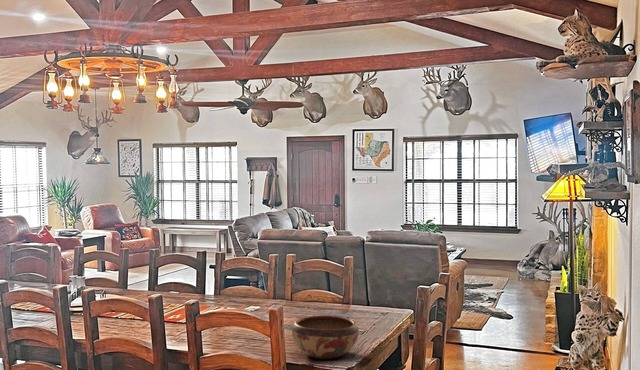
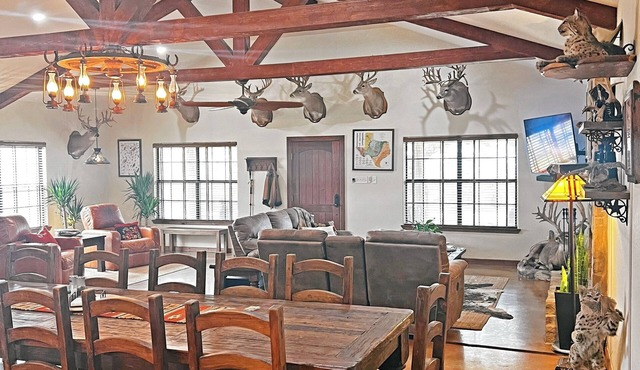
- decorative bowl (325, 337)
